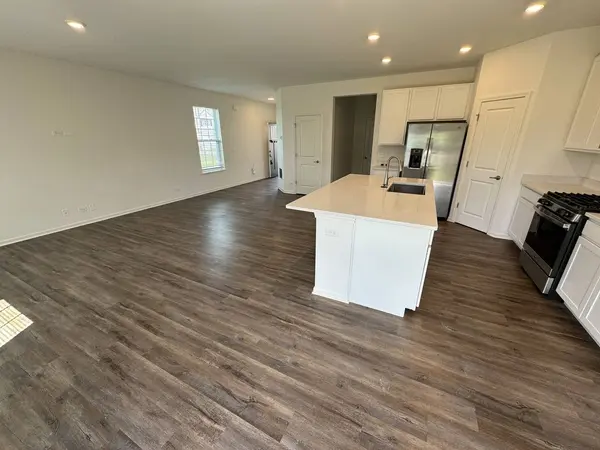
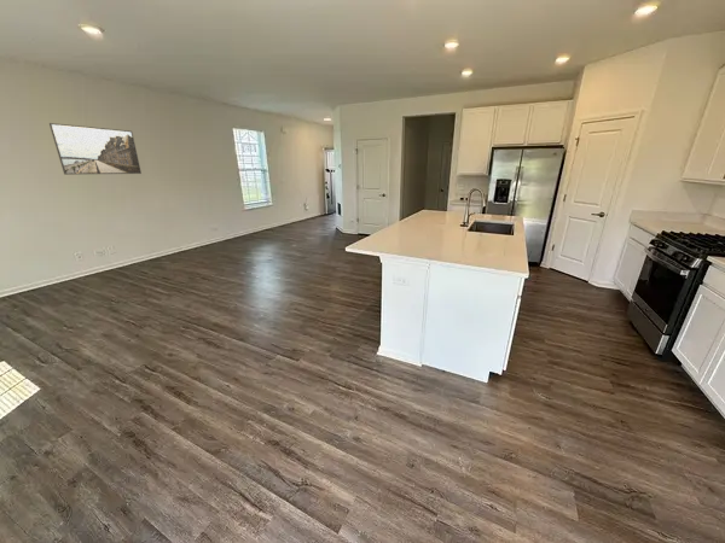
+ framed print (100, 151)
